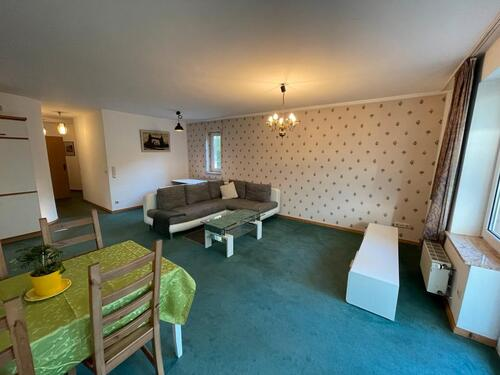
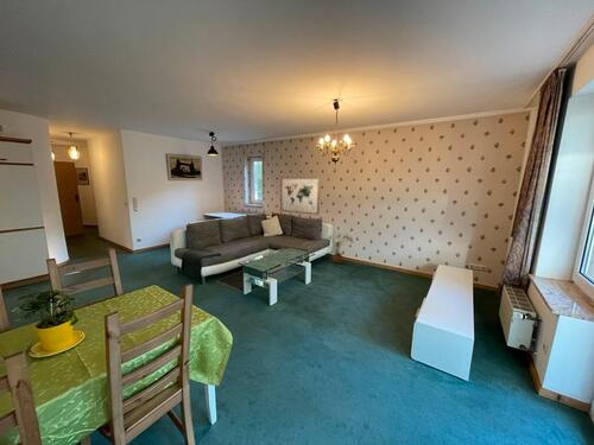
+ wall art (298, 195)
+ house plant (339, 249)
